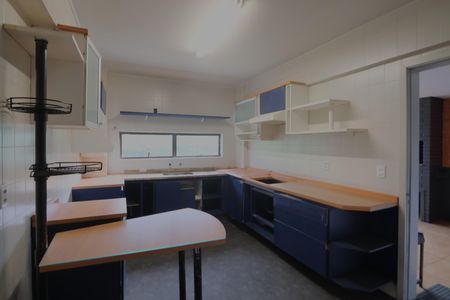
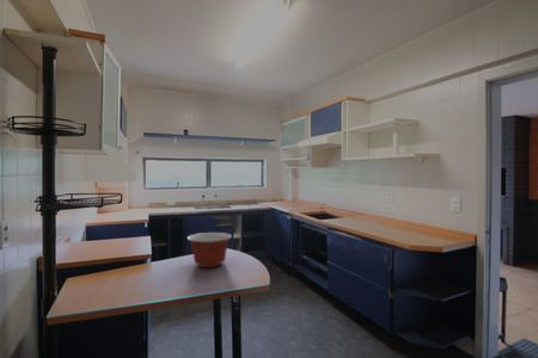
+ mixing bowl (209, 249)
